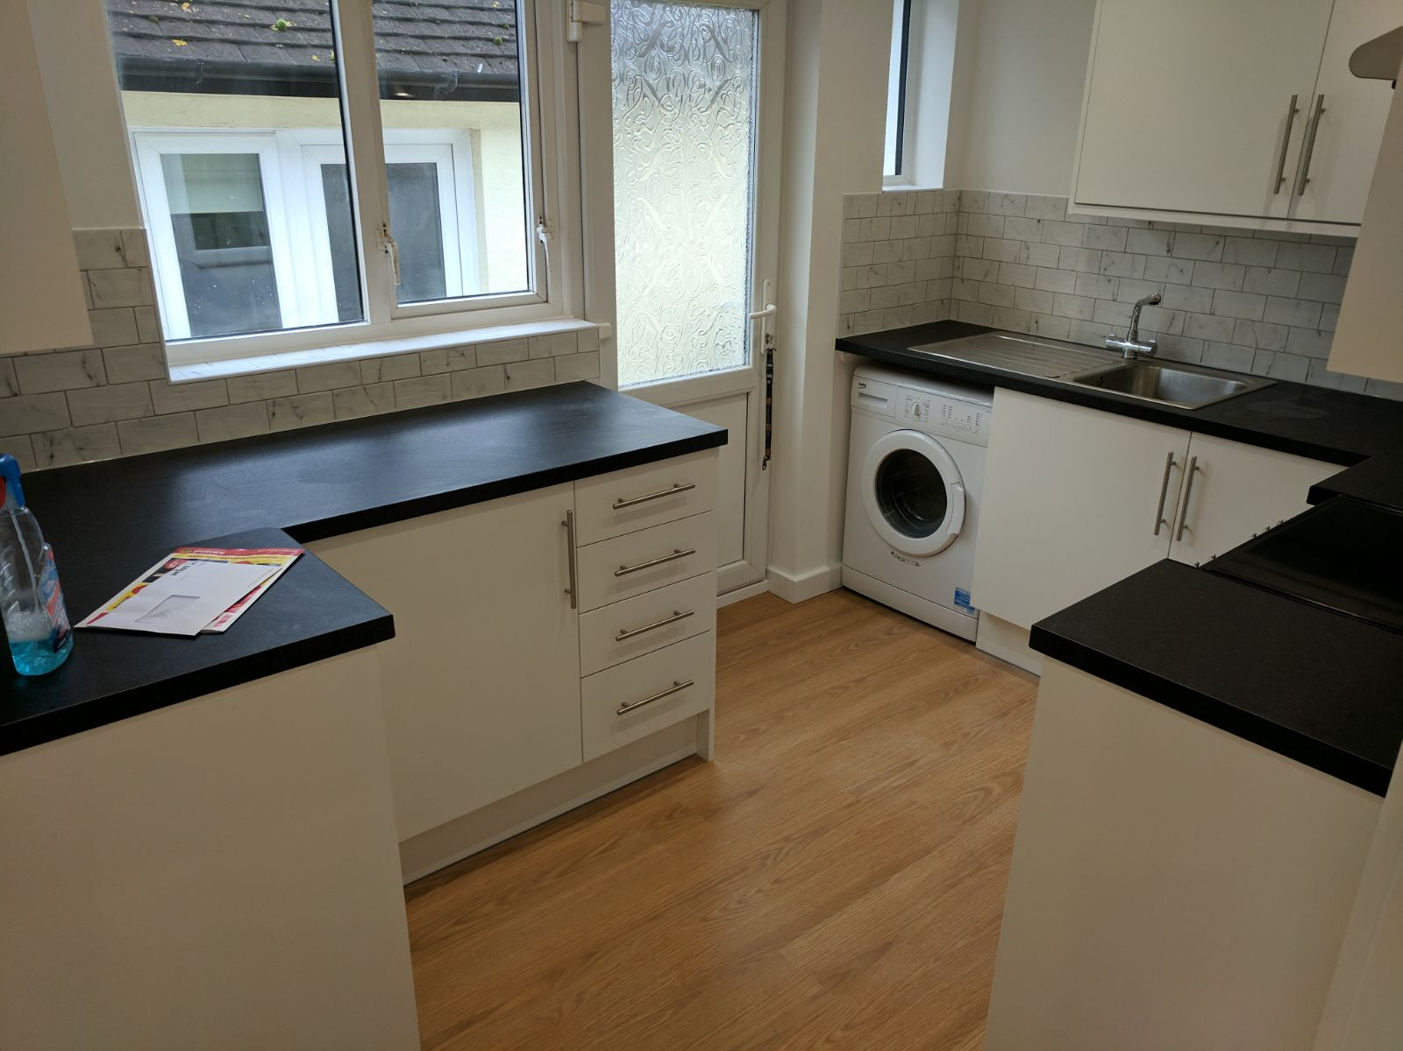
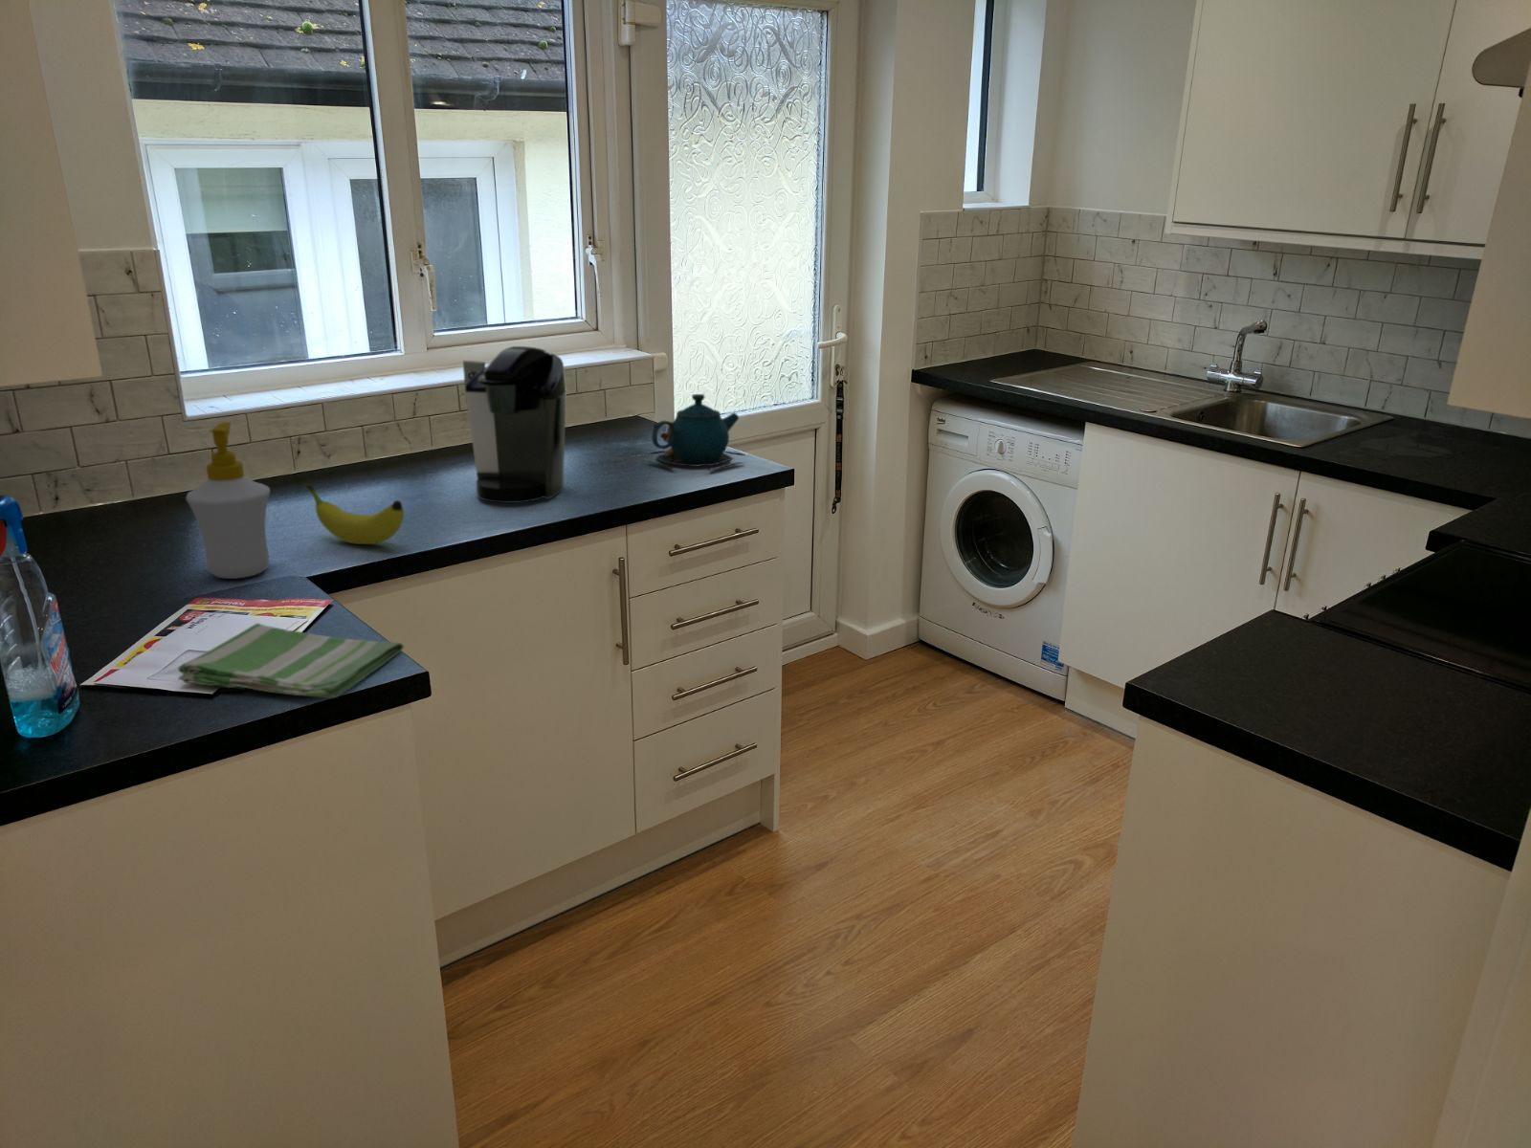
+ teapot (693, 427)
+ soap bottle (229, 500)
+ fruit (359, 516)
+ coffee maker (497, 417)
+ dish towel (292, 658)
